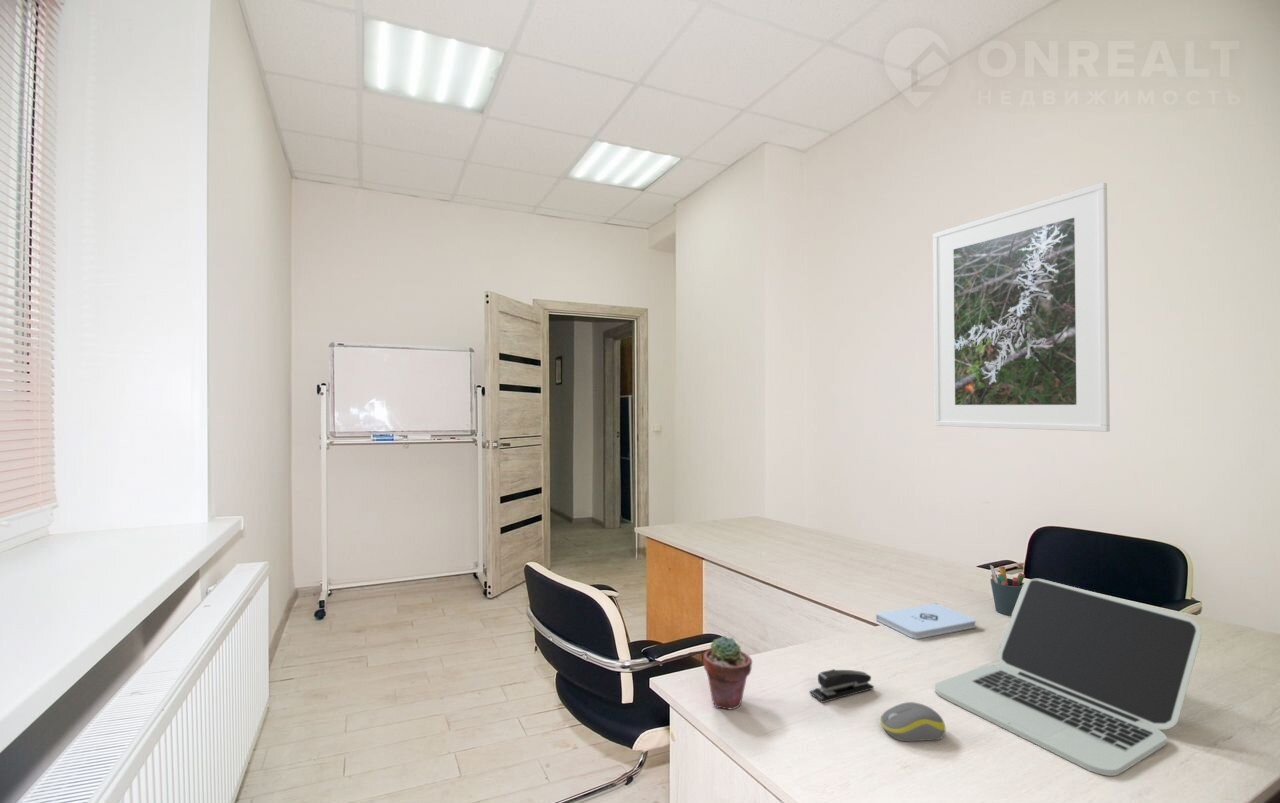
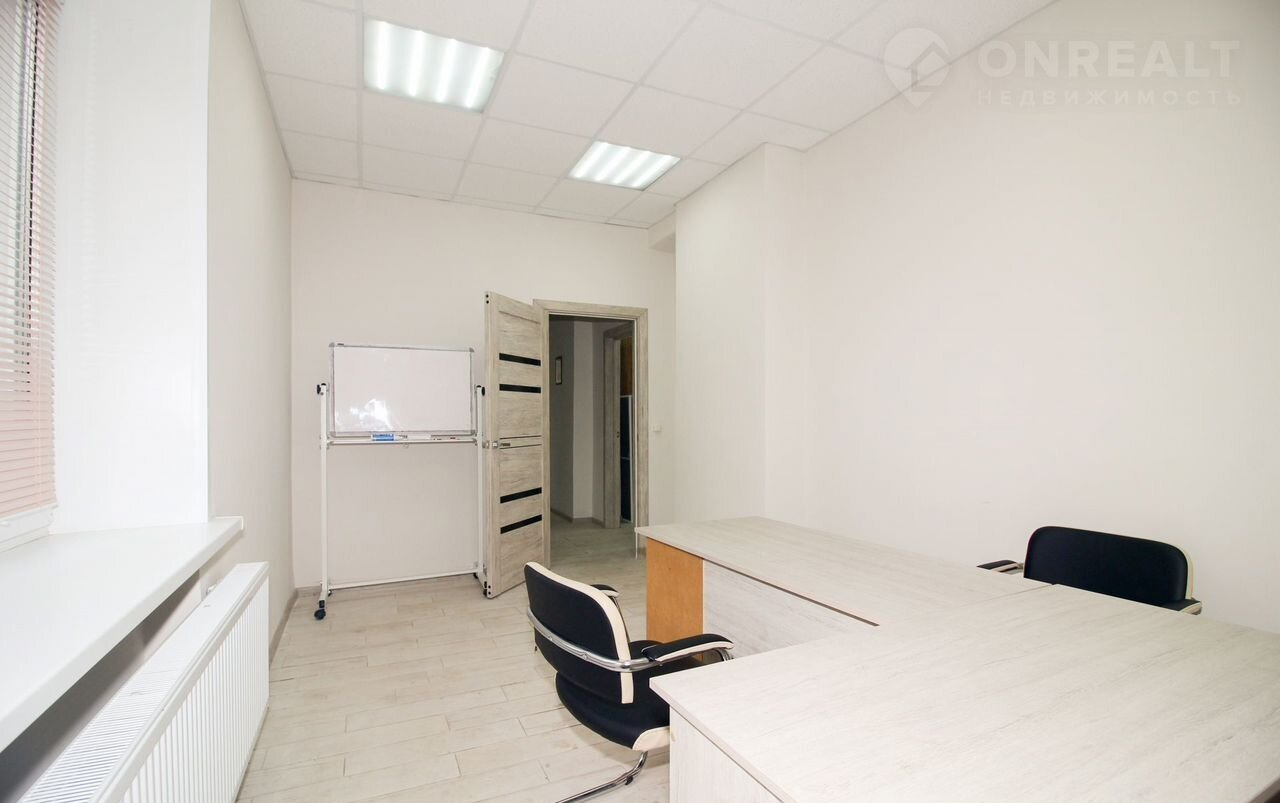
- notepad (926, 620)
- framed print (1009, 319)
- laptop (1059, 657)
- pen holder (1007, 588)
- potted succulent (727, 669)
- computer mouse (912, 719)
- stapler (842, 681)
